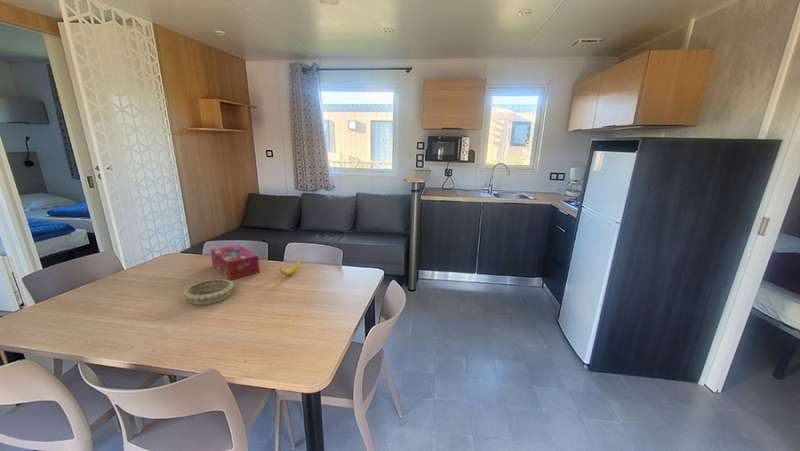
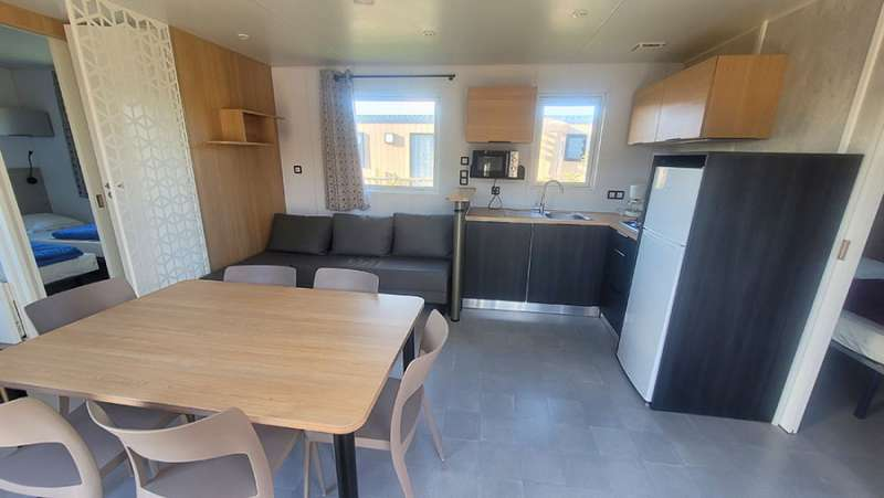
- banana (291, 268)
- tissue box (234, 260)
- decorative bowl (209, 290)
